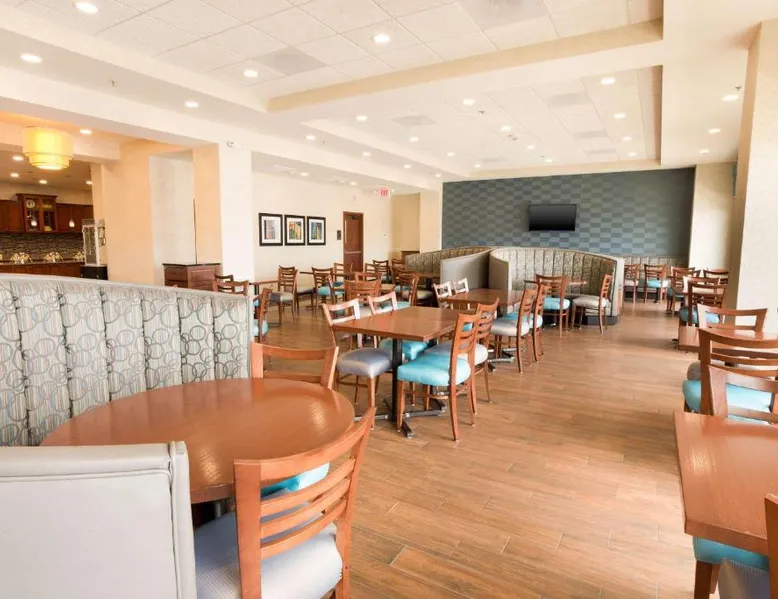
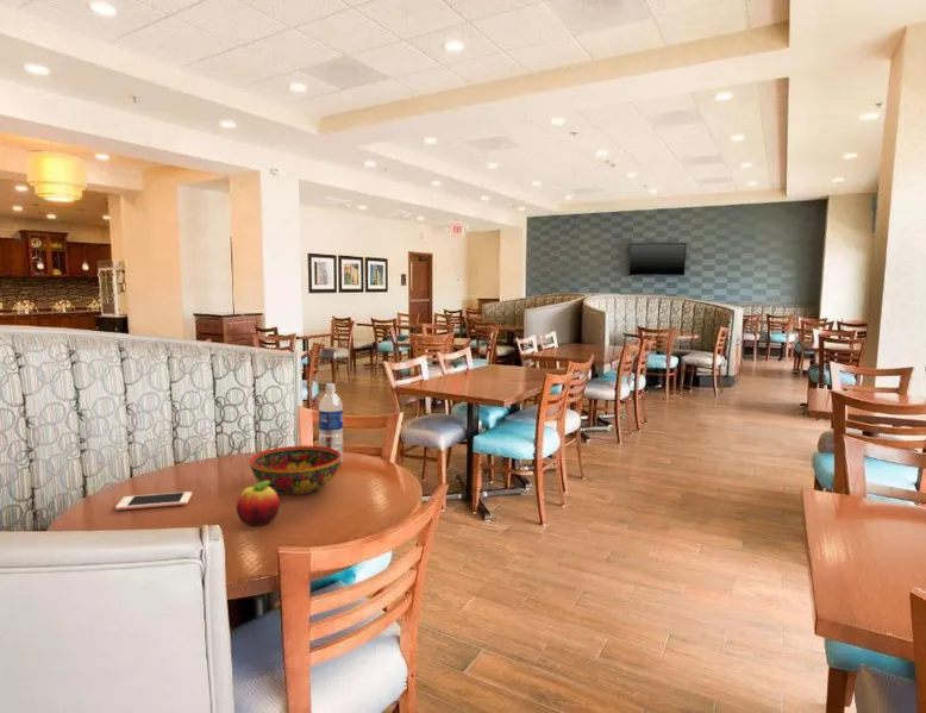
+ cell phone (155, 500)
+ water bottle (331, 424)
+ bowl (296, 473)
+ fruit (258, 504)
